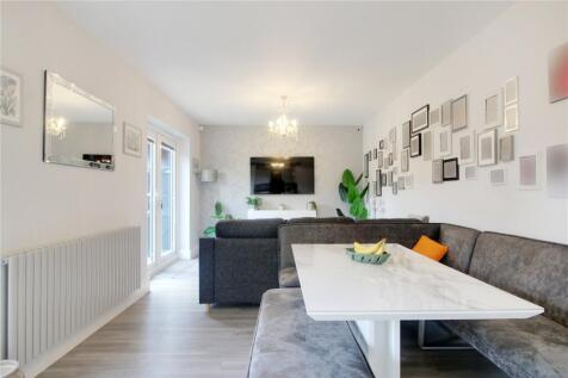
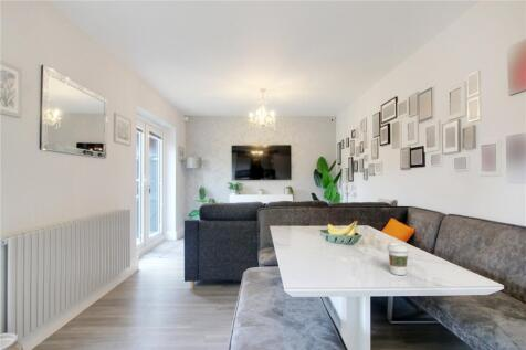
+ coffee cup (398, 258)
